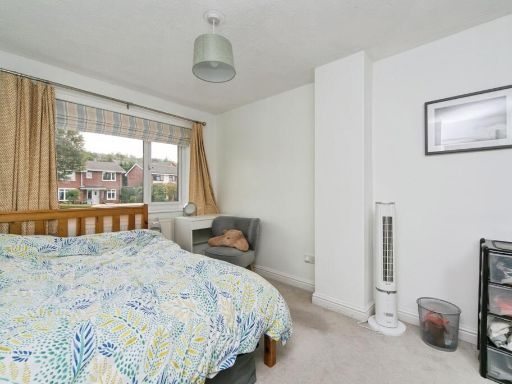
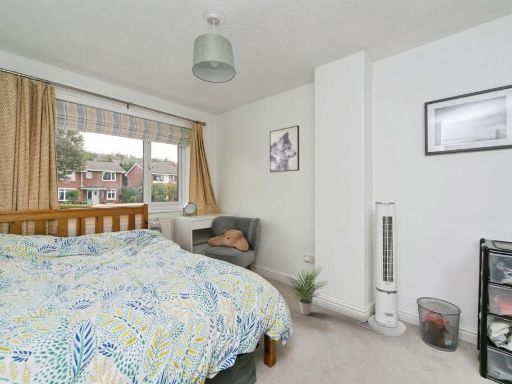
+ potted plant (305, 289)
+ wall art (283, 150)
